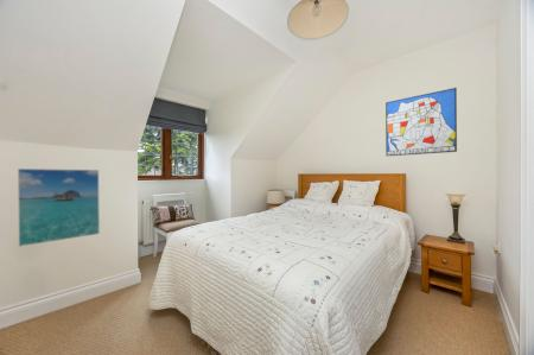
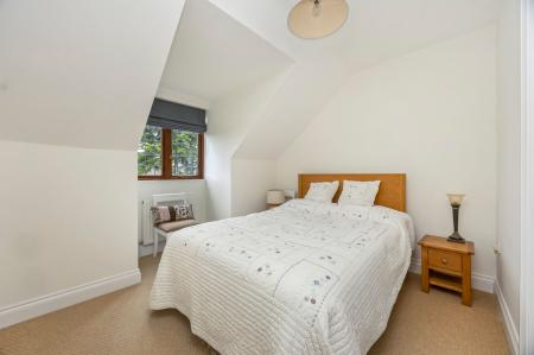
- wall art (418, 125)
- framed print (62, 204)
